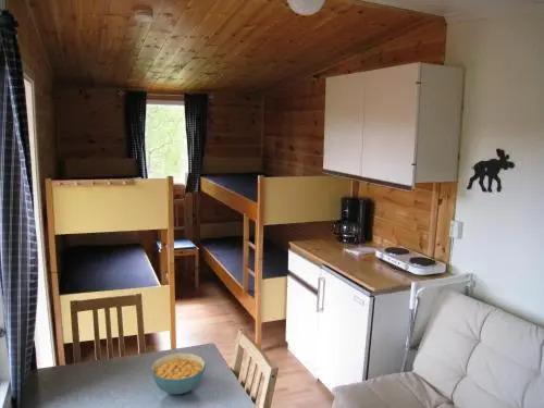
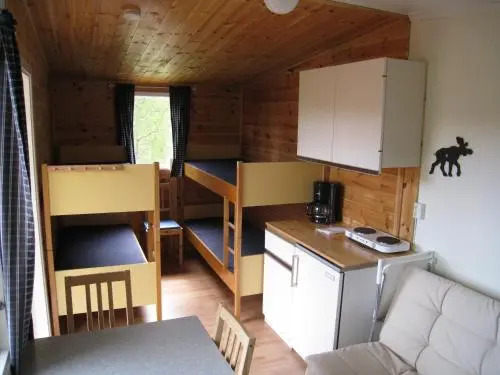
- cereal bowl (178, 378)
